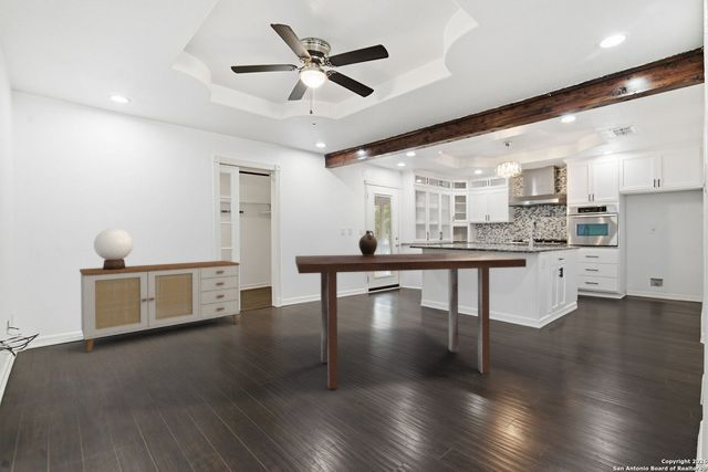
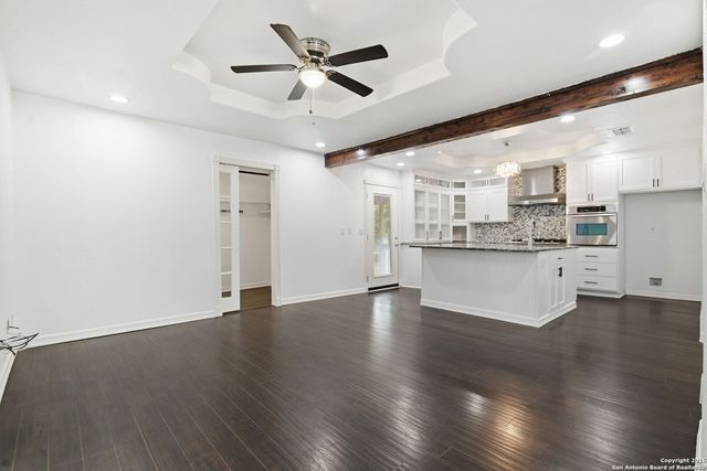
- ceramic jug (367, 242)
- table lamp (114, 248)
- dining table (400, 270)
- sideboard (166, 298)
